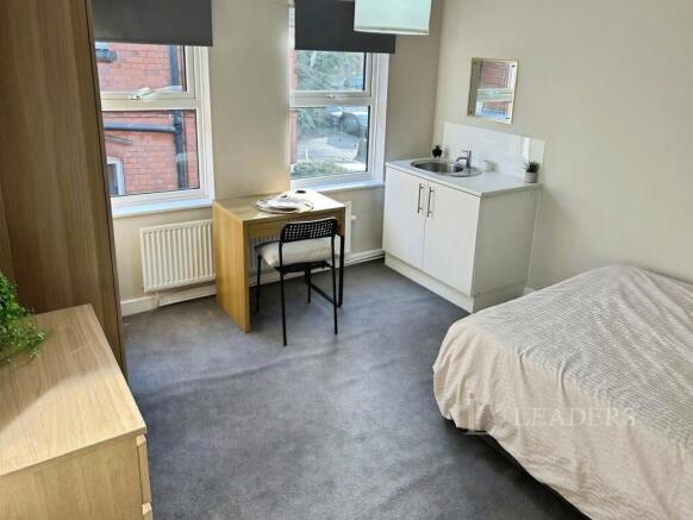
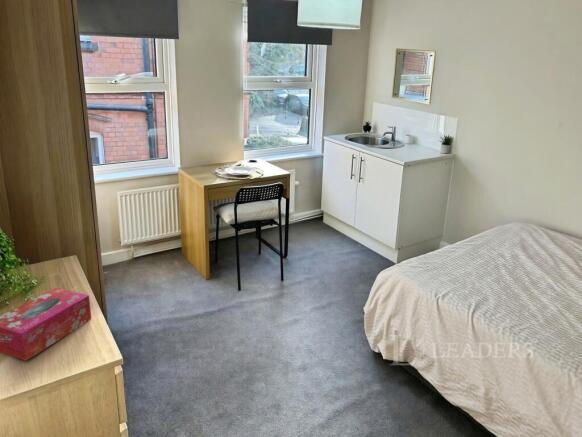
+ tissue box (42, 321)
